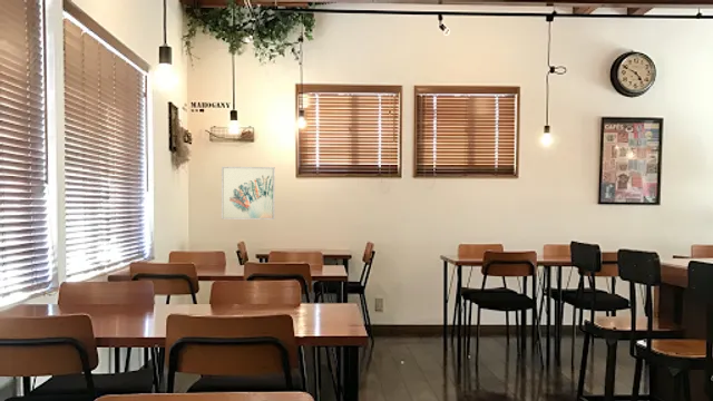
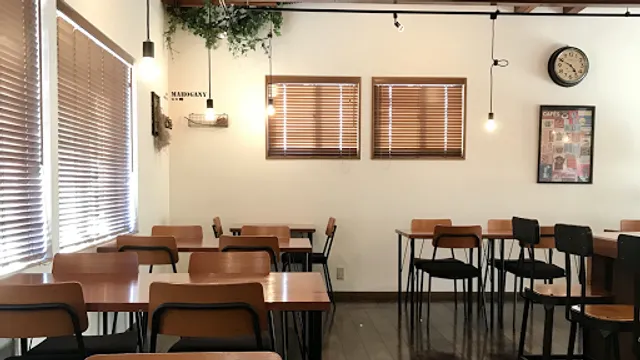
- wall art (247, 193)
